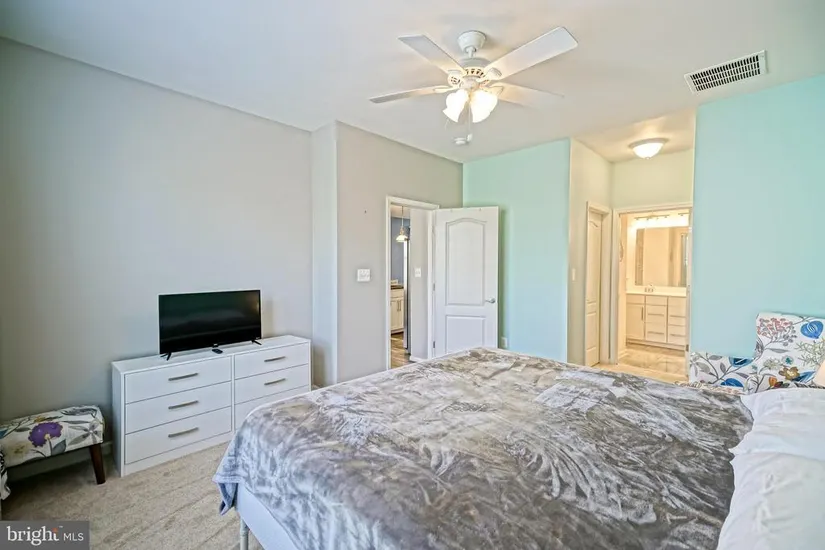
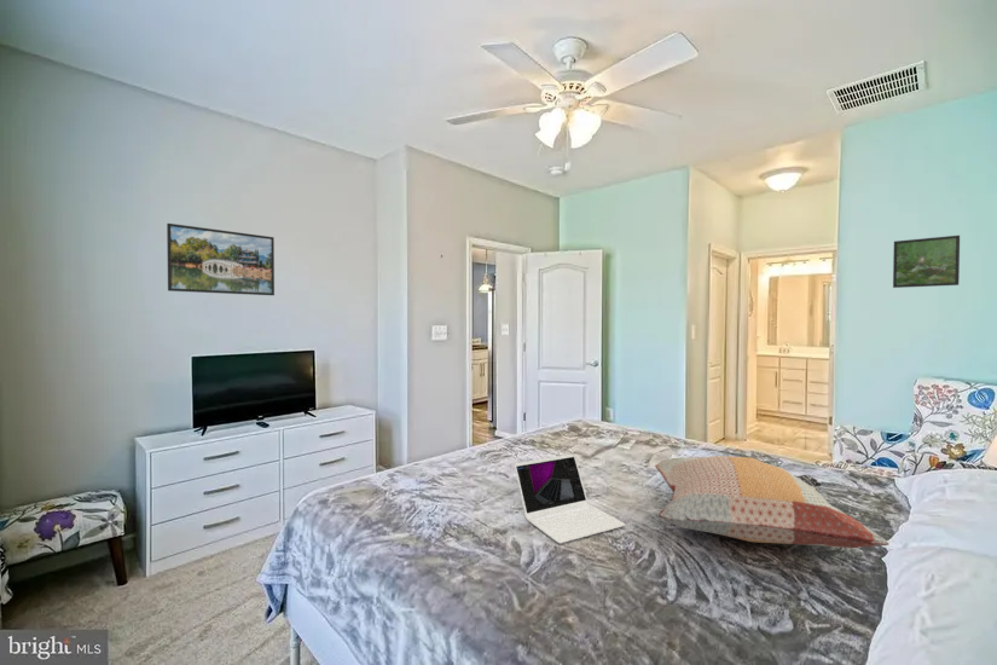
+ laptop (567, 491)
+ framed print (224, 261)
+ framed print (924, 262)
+ decorative pillow (744, 495)
